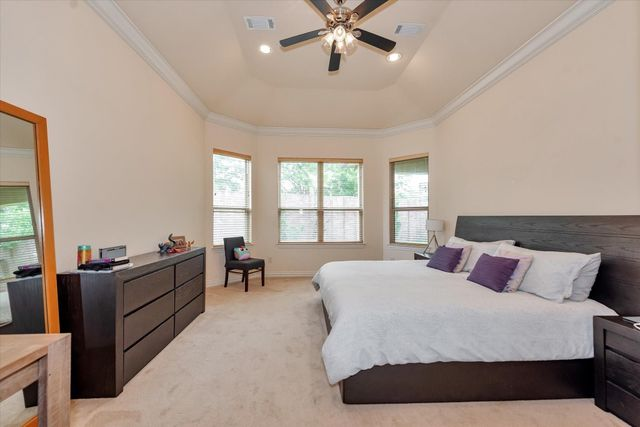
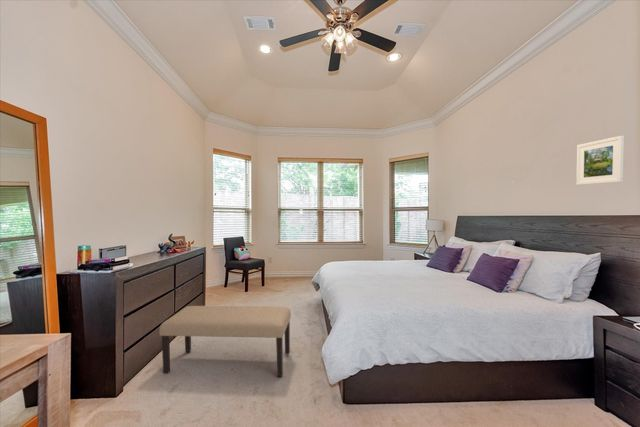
+ bench (229, 336)
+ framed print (598, 162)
